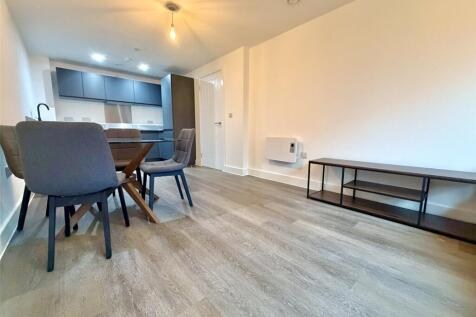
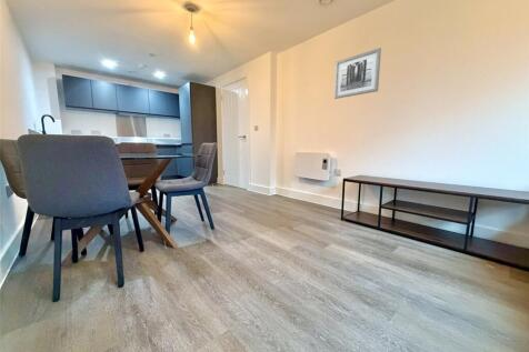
+ wall art (356, 76)
